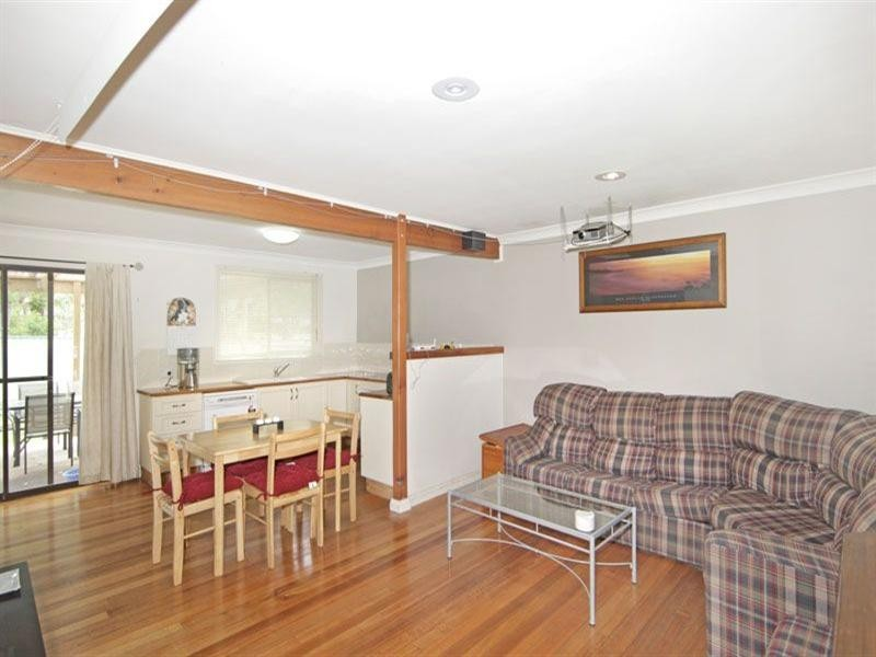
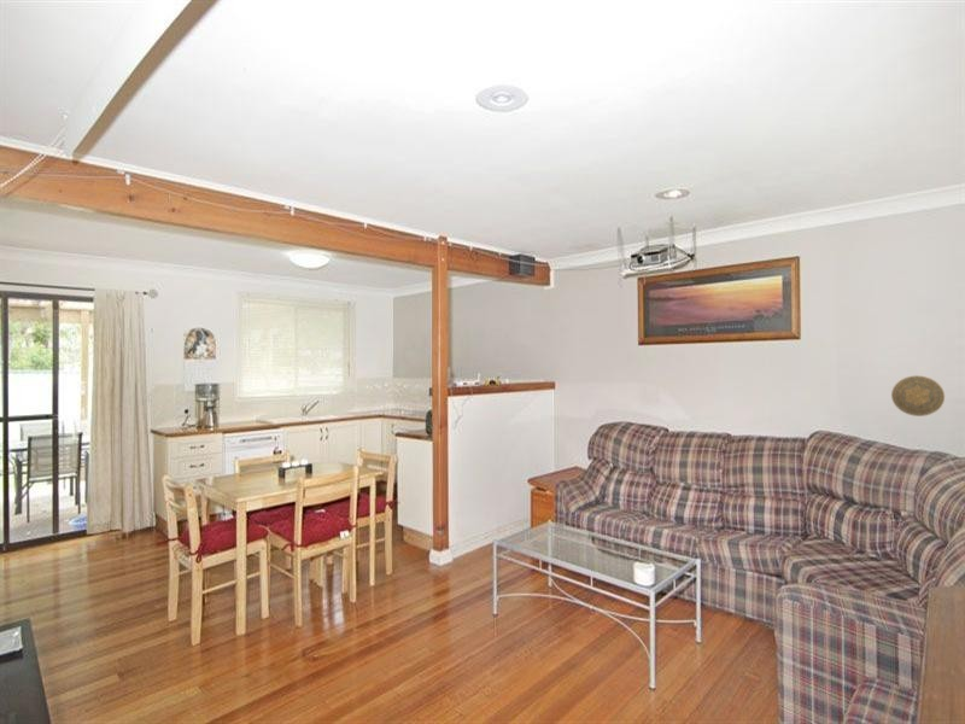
+ decorative plate (917, 396)
